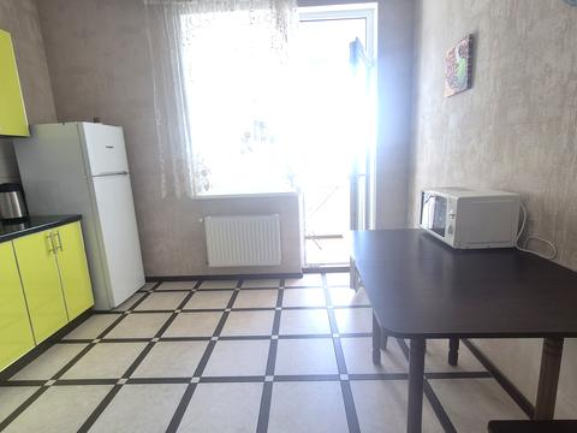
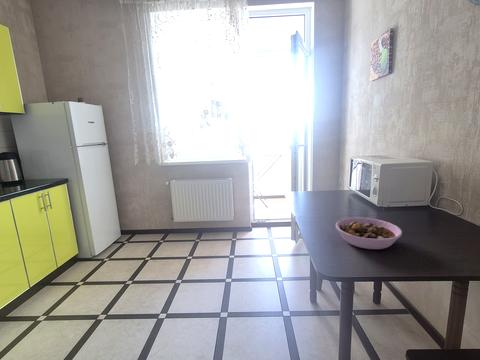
+ bowl (366, 232)
